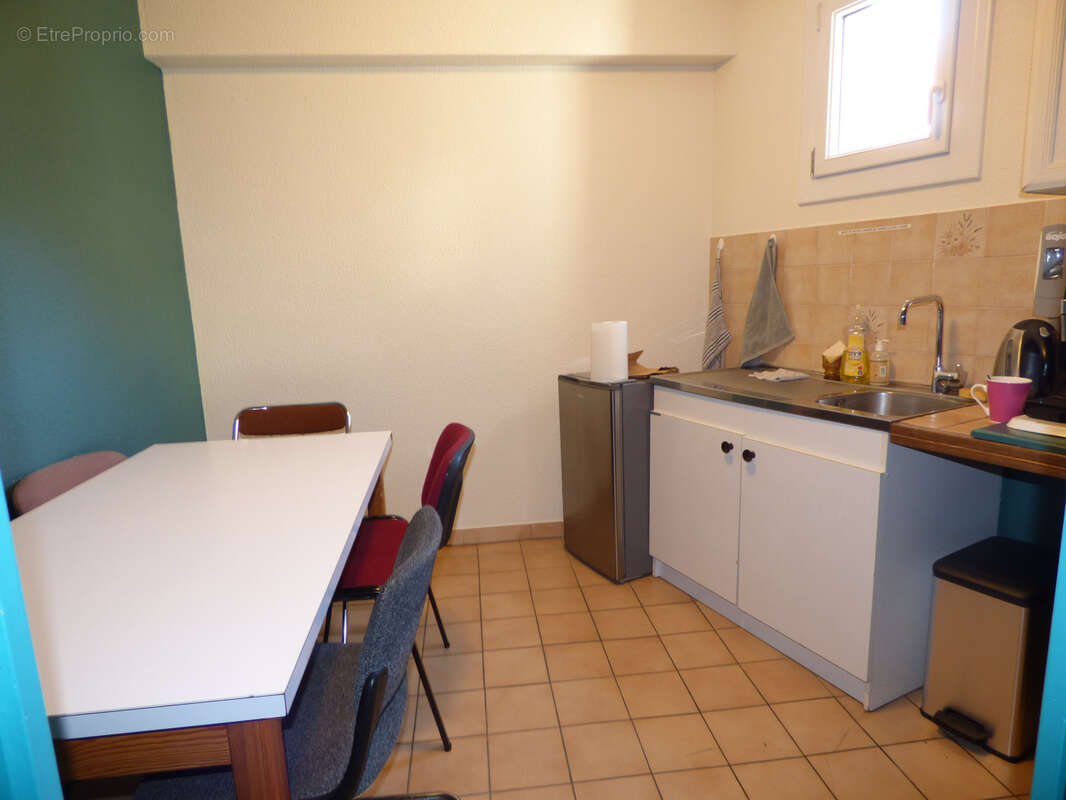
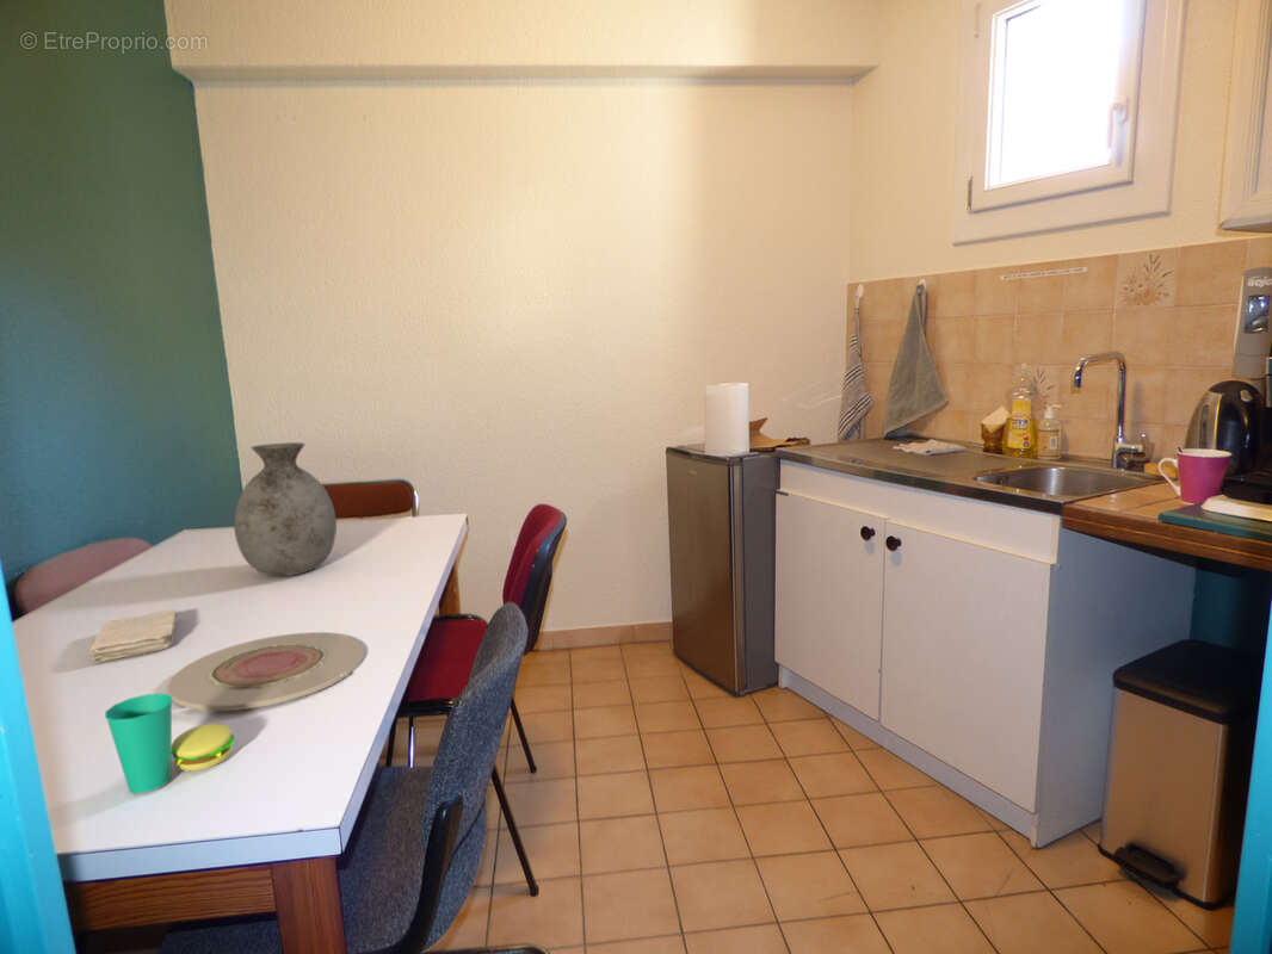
+ cup (171, 733)
+ washcloth (136, 632)
+ plate (271, 665)
+ vase (284, 509)
